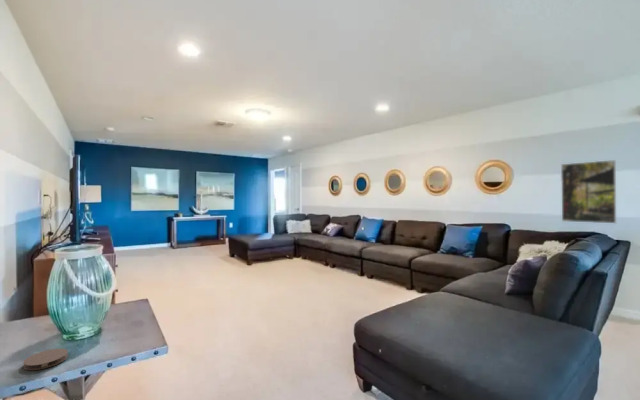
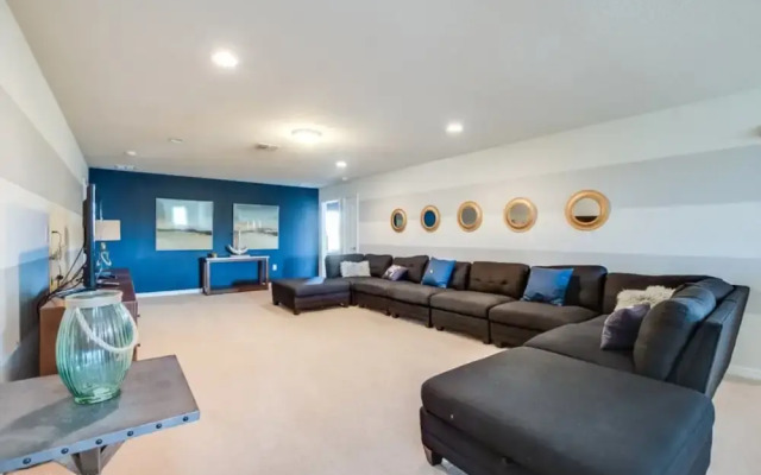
- coaster (46, 358)
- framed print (587, 192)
